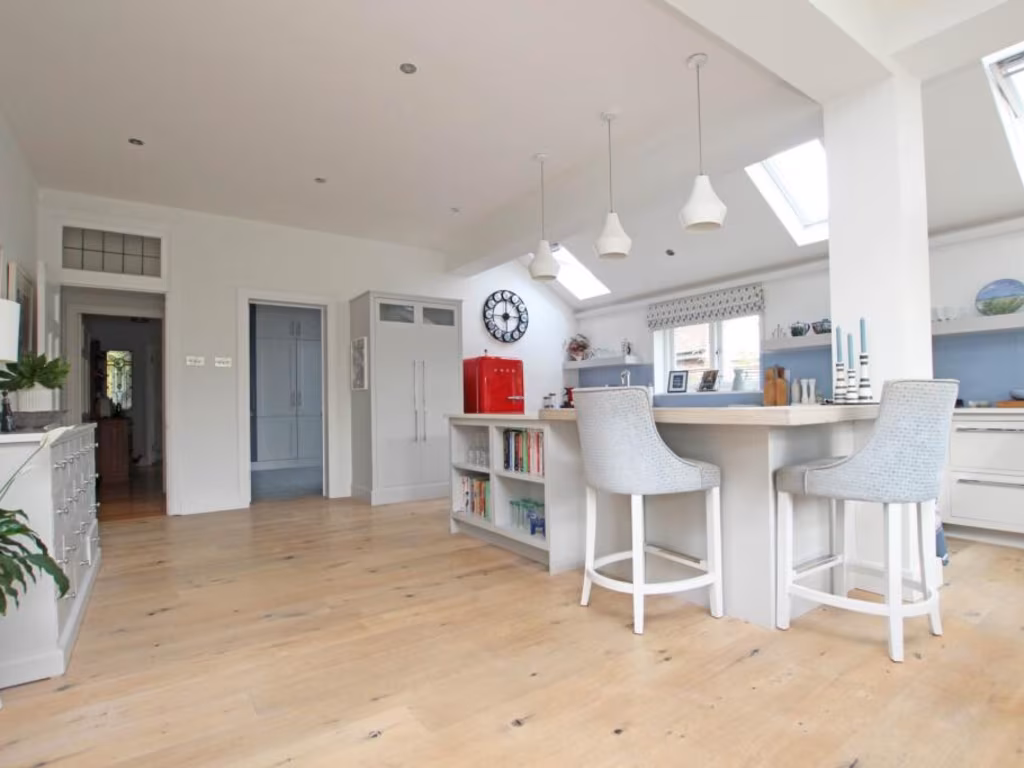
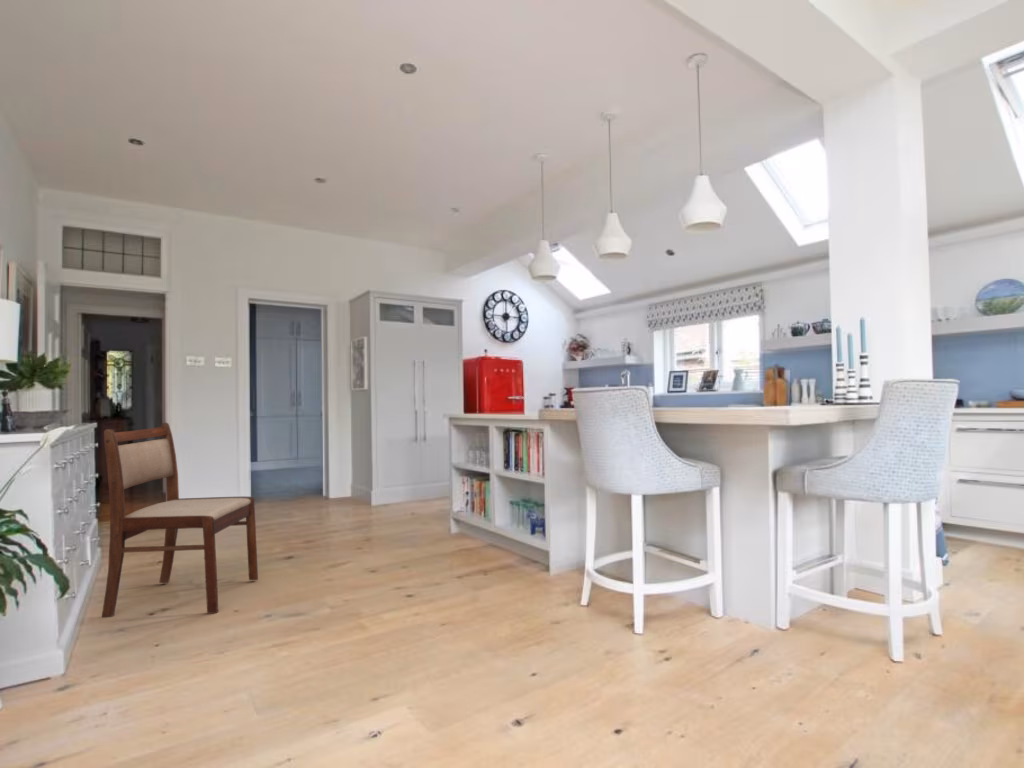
+ dining chair (185, 510)
